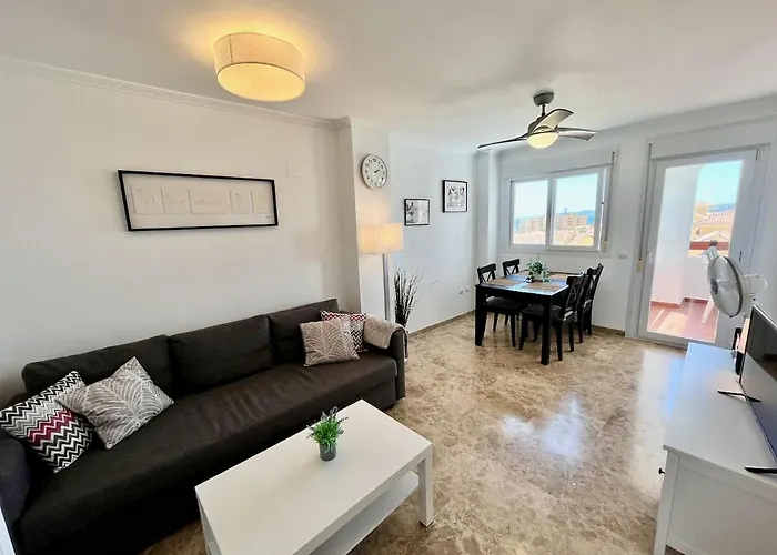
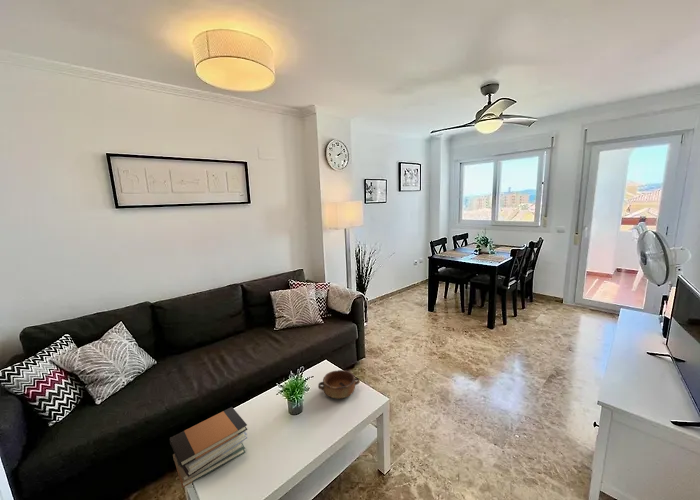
+ bowl (339, 384)
+ book stack (210, 444)
